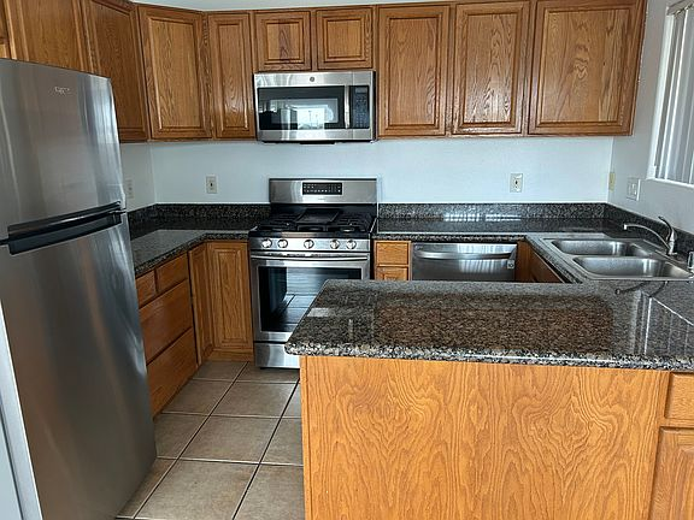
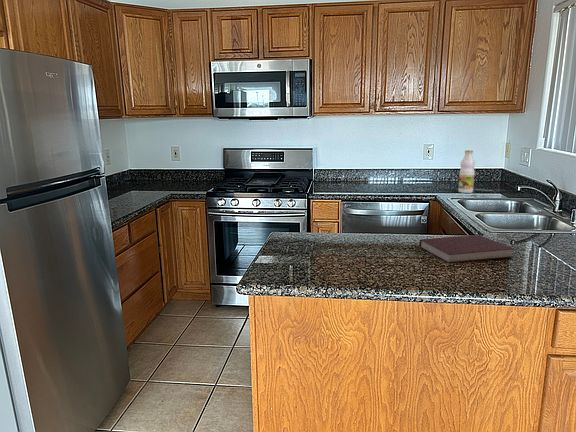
+ bottle (467, 171)
+ notebook (464, 247)
